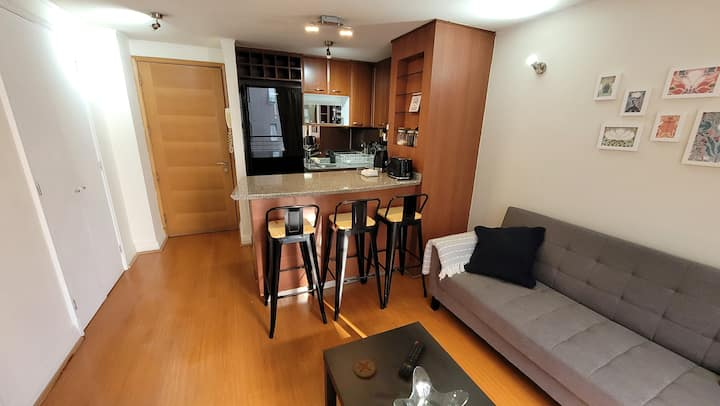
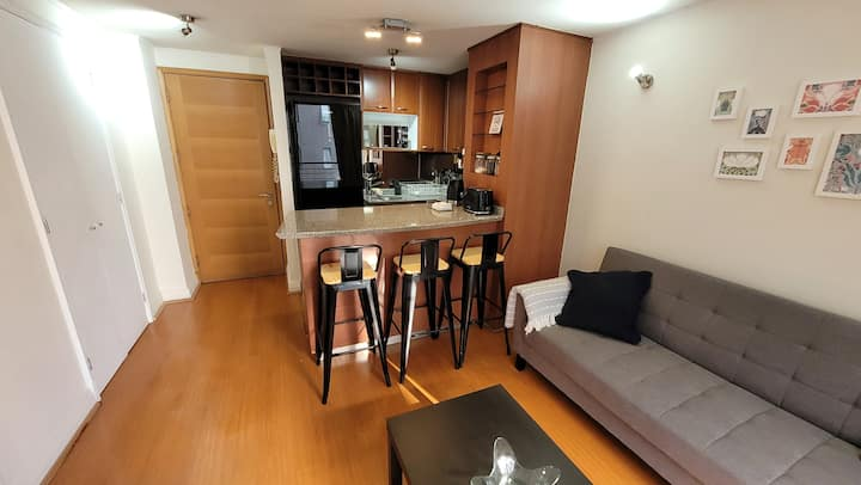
- coaster (364, 367)
- remote control (412, 358)
